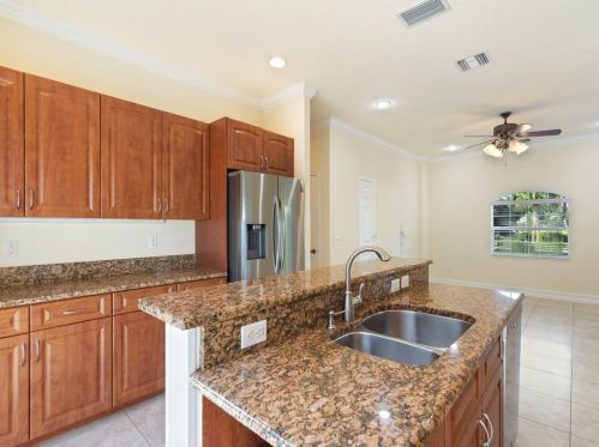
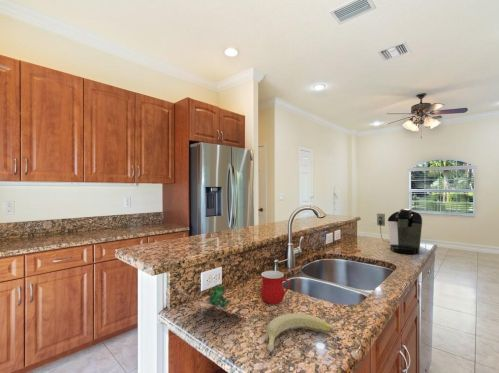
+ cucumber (292, 328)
+ mug (275, 287)
+ coffee maker (396, 229)
+ succulent plant (212, 301)
